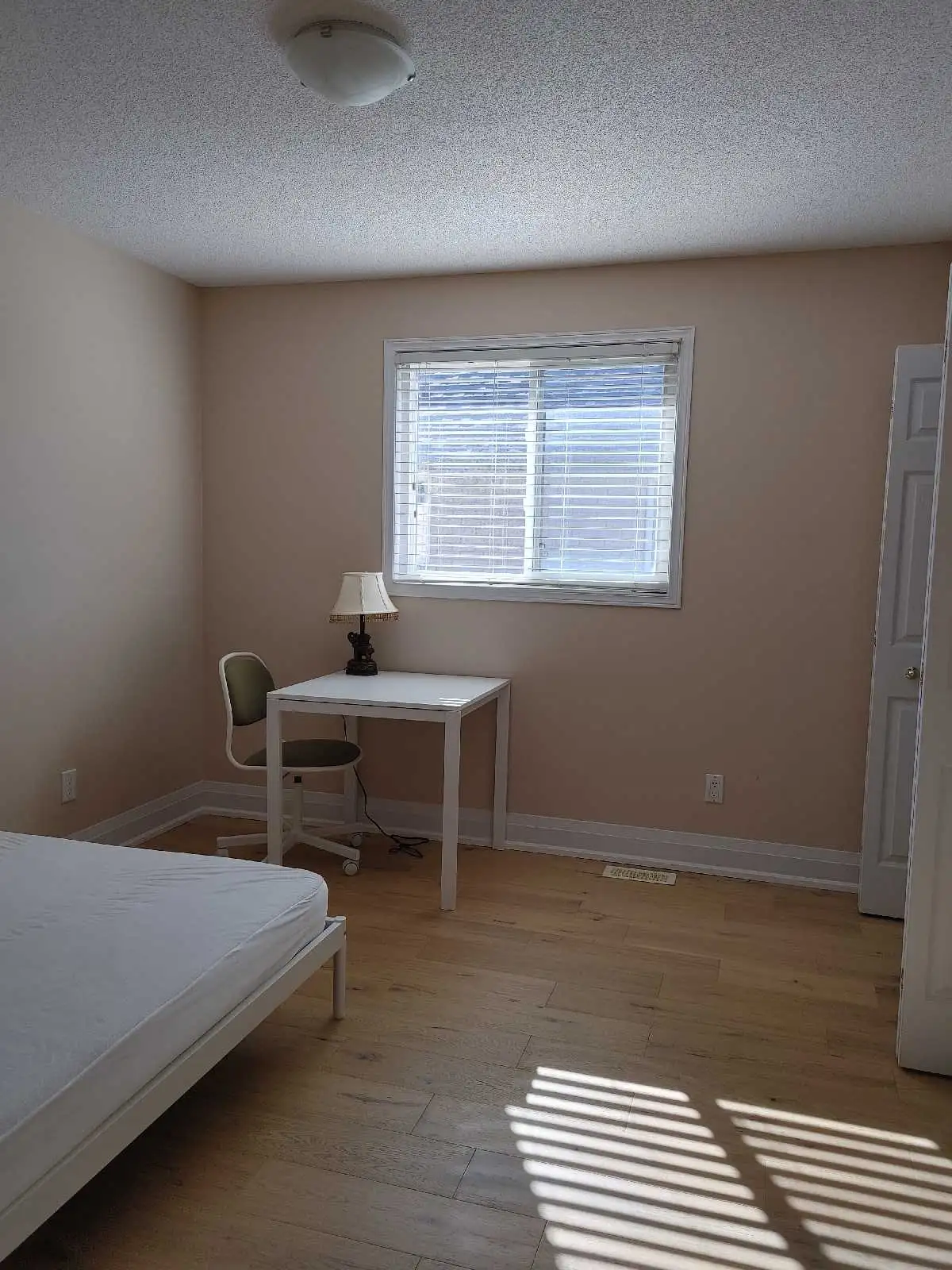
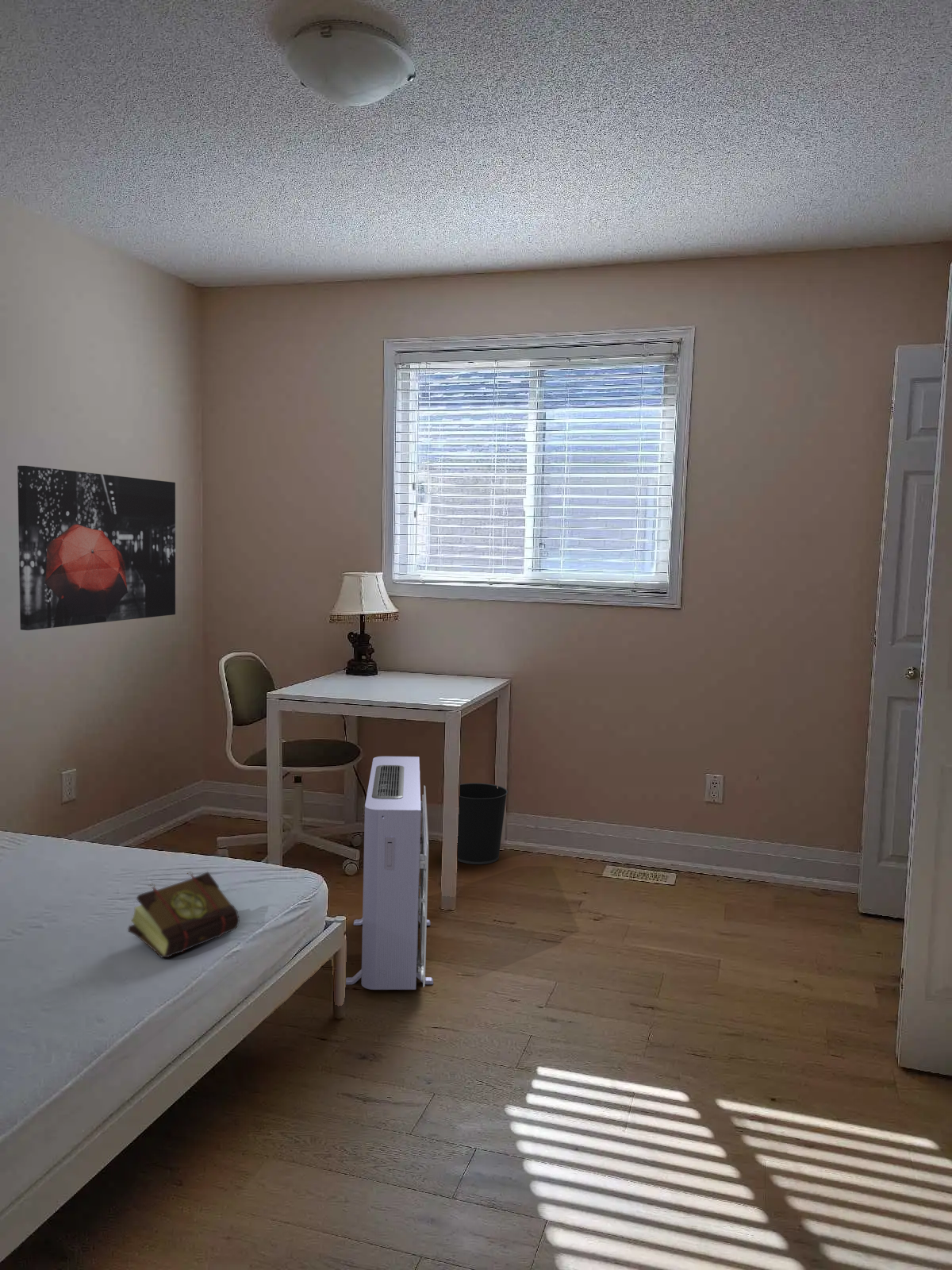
+ book (194, 906)
+ wall art (106, 548)
+ wastebasket (477, 823)
+ air purifier (392, 865)
